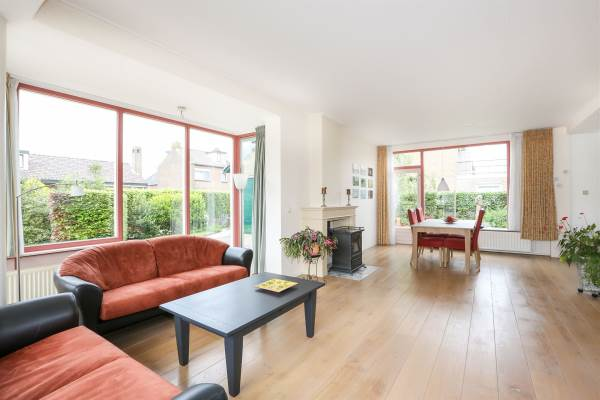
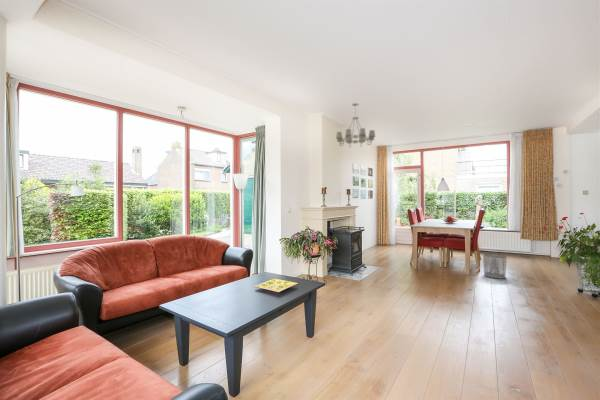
+ chandelier (357, 124)
+ waste bin (494, 265)
